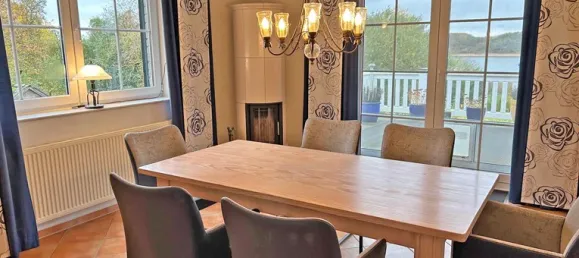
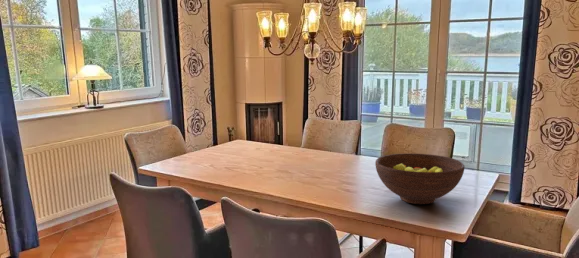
+ fruit bowl (418, 181)
